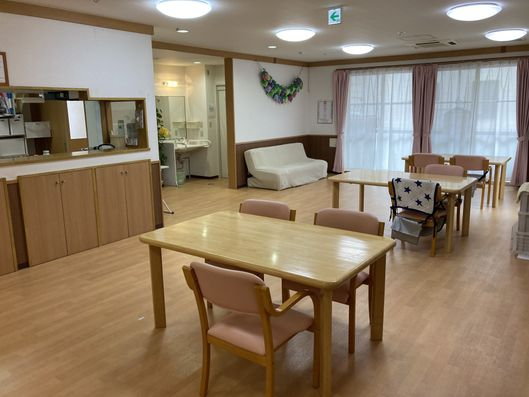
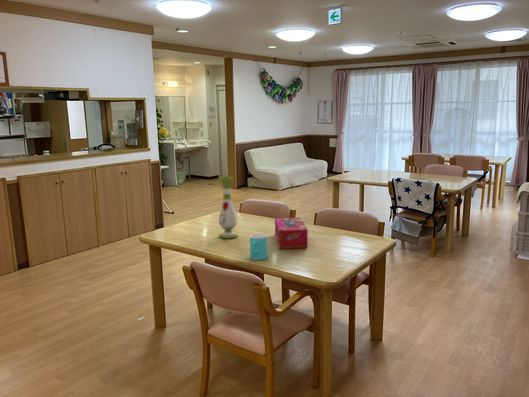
+ vase (227, 207)
+ tissue box (290, 232)
+ cup (256, 247)
